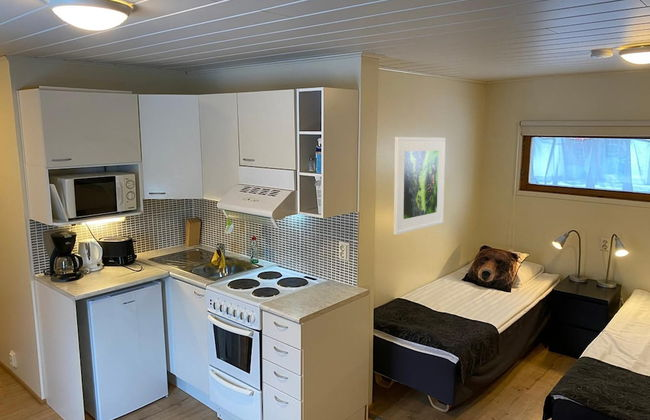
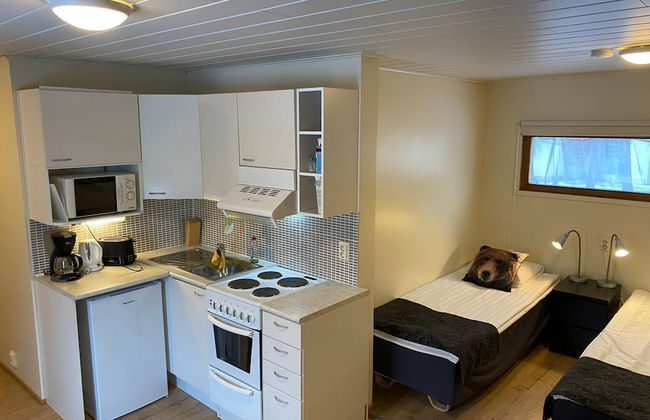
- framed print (421, 183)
